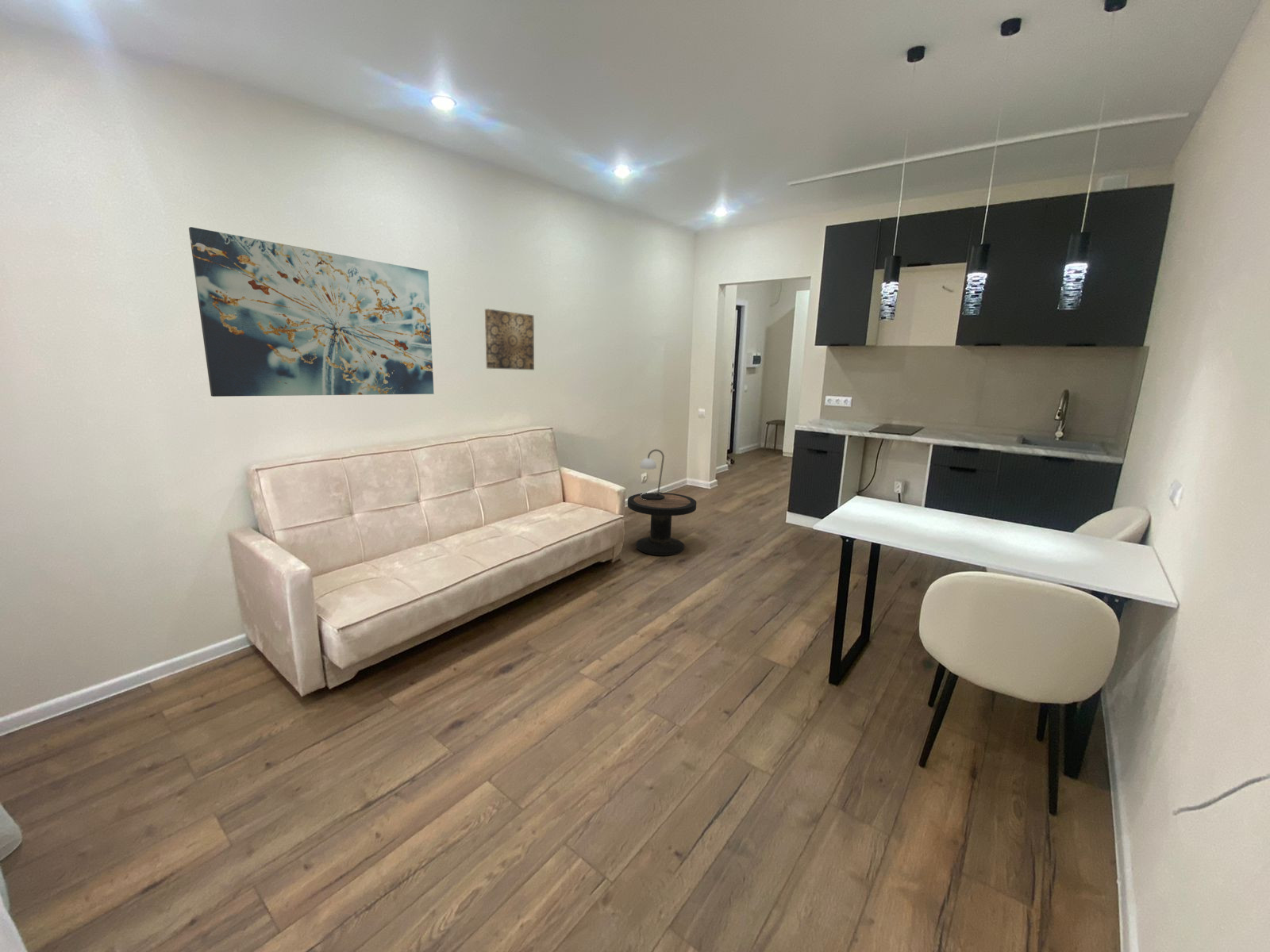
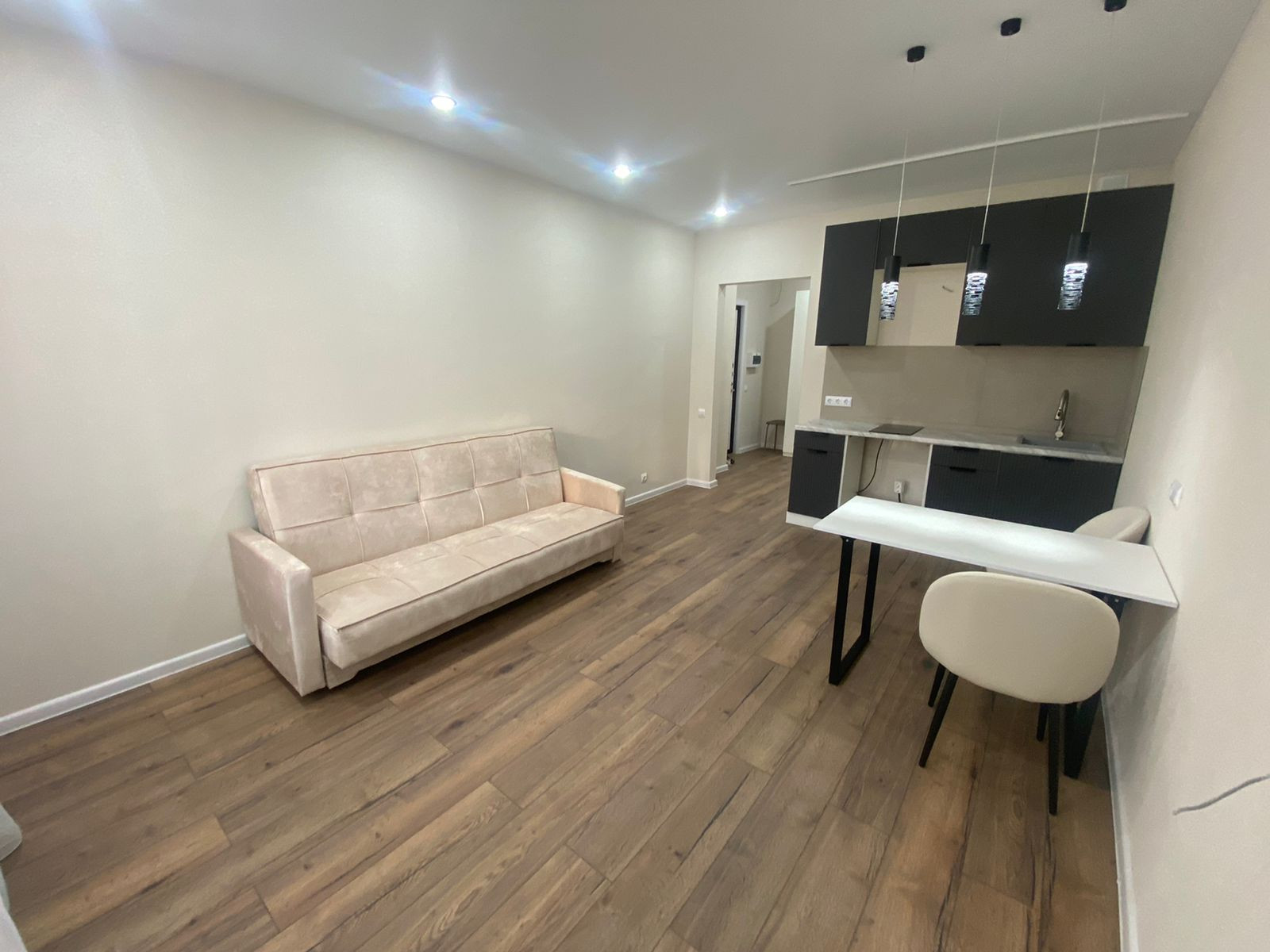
- wall art (333, 325)
- wall art (510, 340)
- side table (660, 524)
- table lamp (651, 469)
